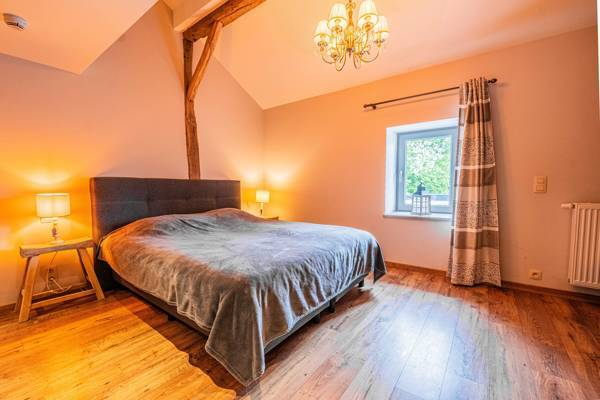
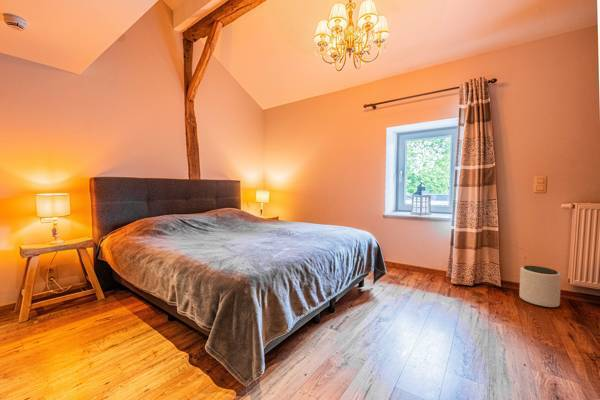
+ plant pot (539, 285)
